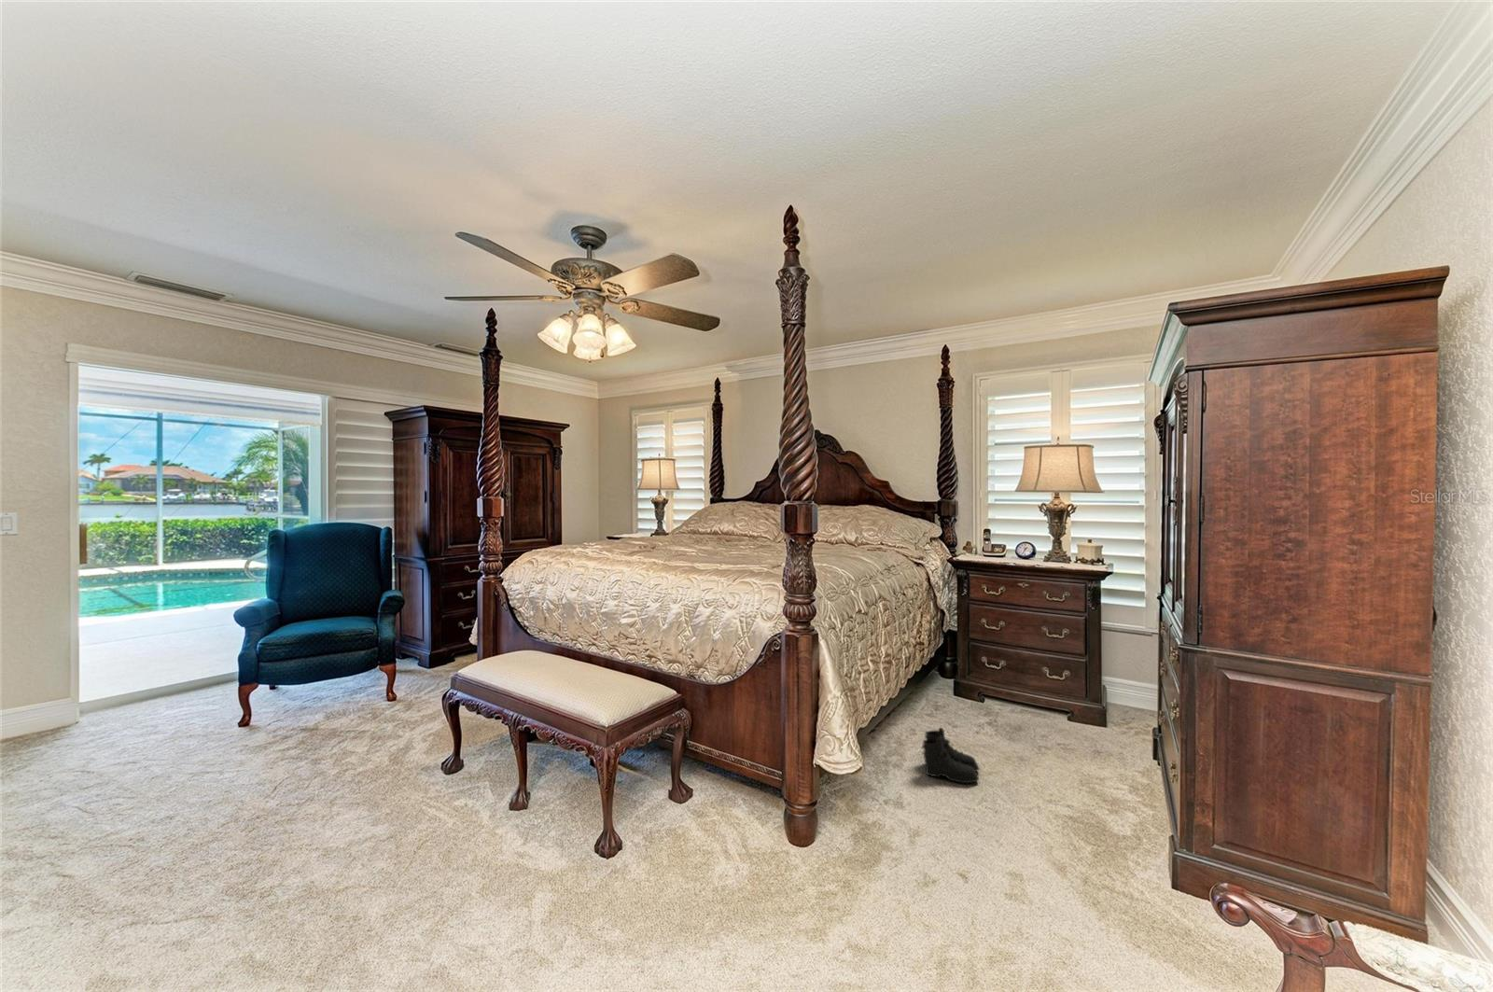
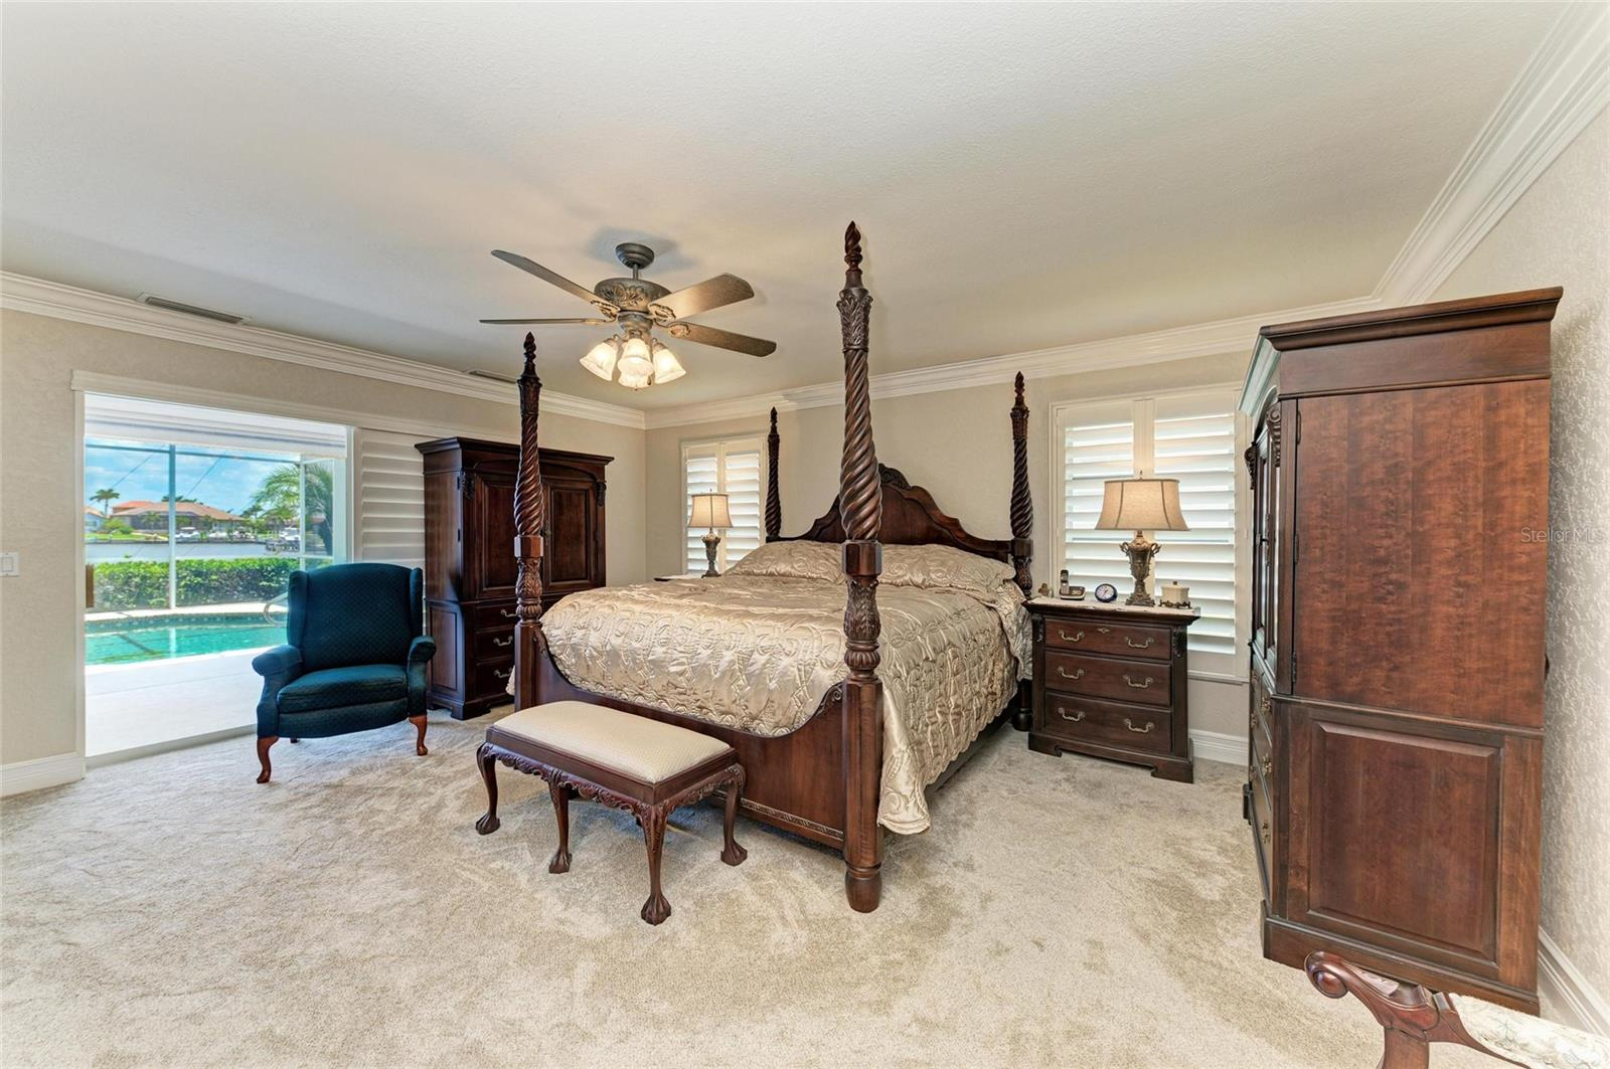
- boots (950, 752)
